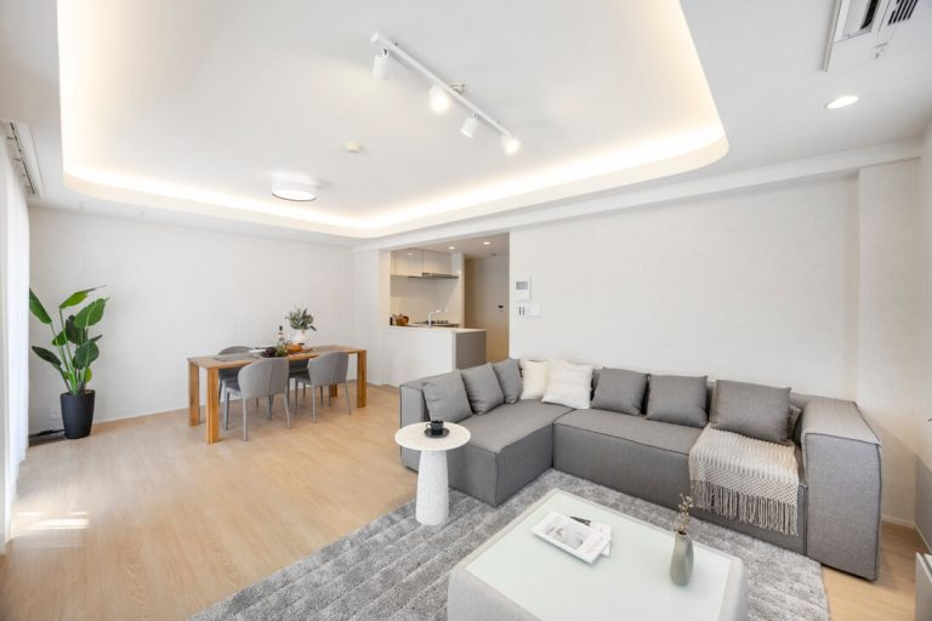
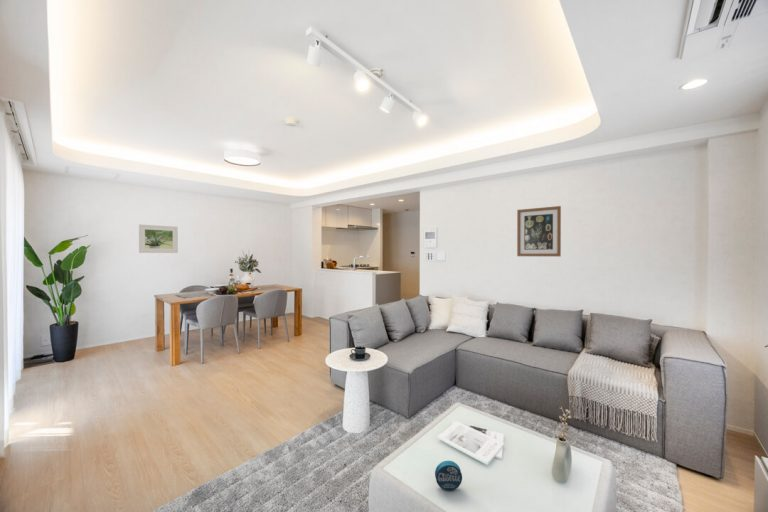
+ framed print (159, 239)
+ wall art (538, 232)
+ tin (448, 475)
